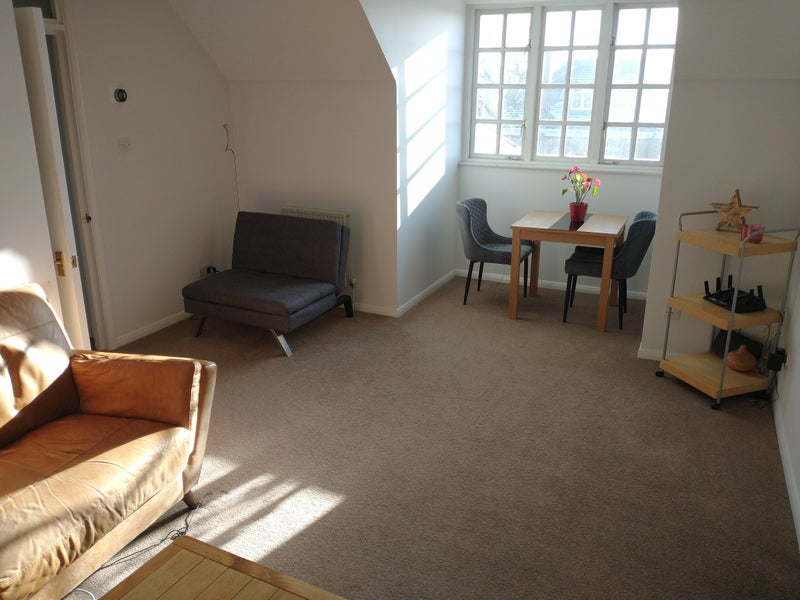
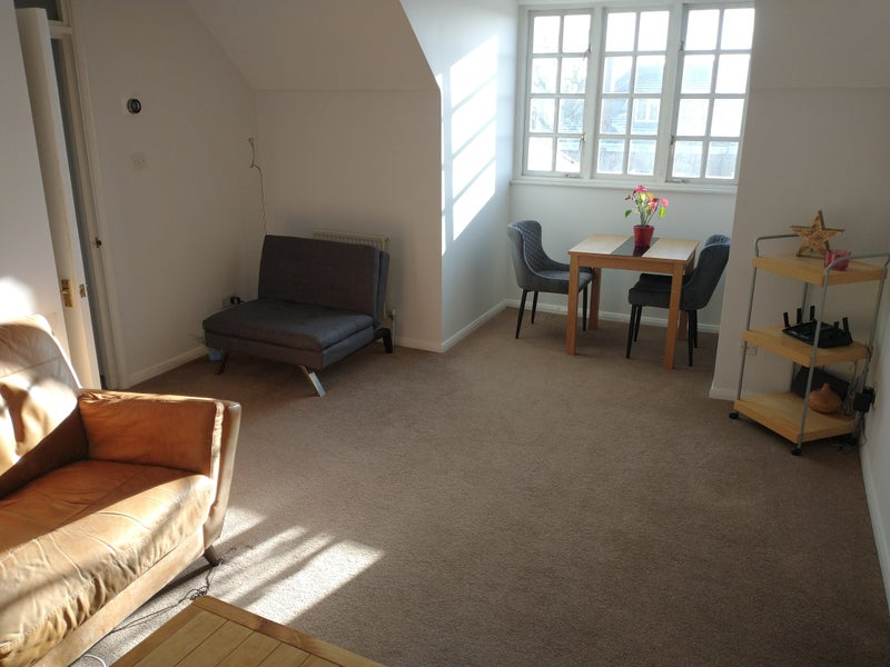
+ potted plant (204, 336)
